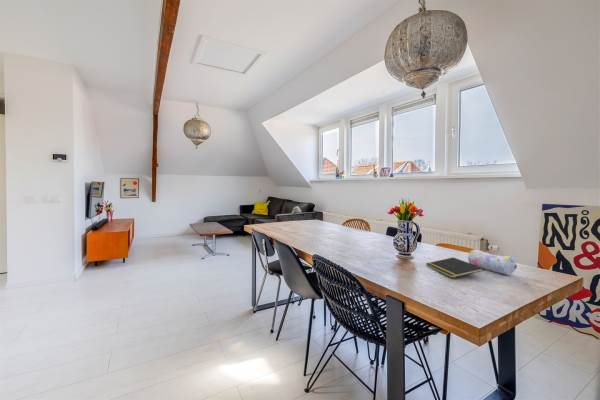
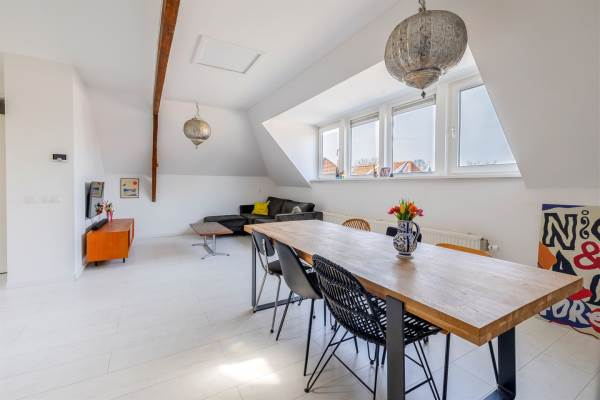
- notepad (452, 266)
- pencil case (490, 261)
